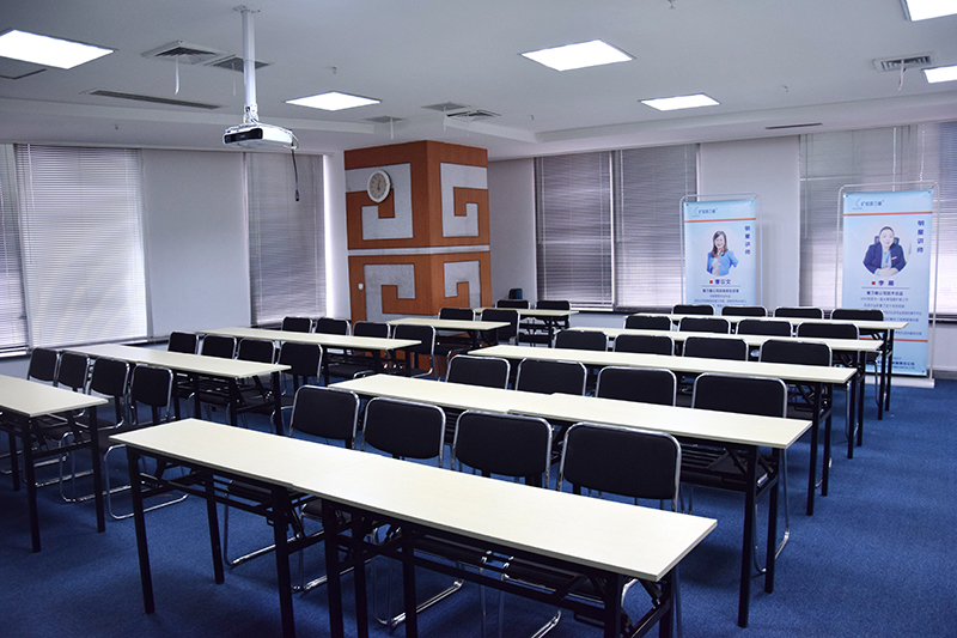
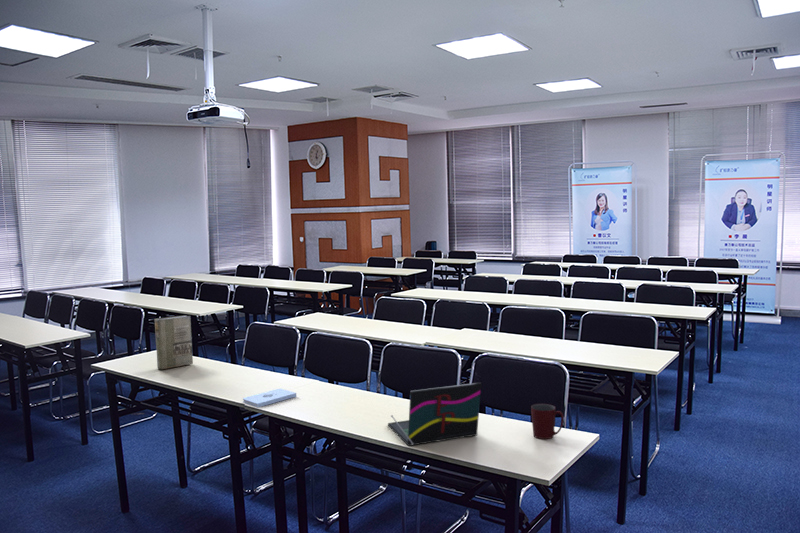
+ notepad (269, 397)
+ laptop (423, 406)
+ mug (547, 422)
+ book (174, 341)
